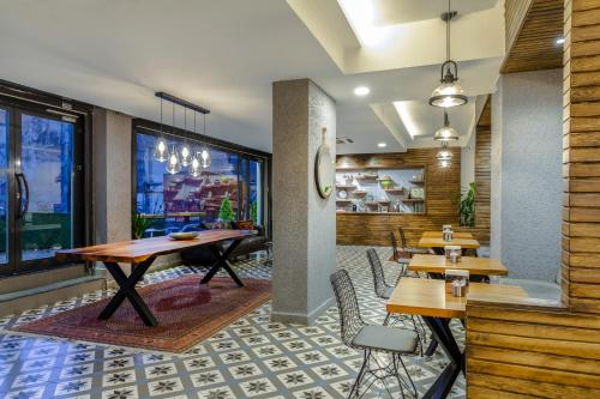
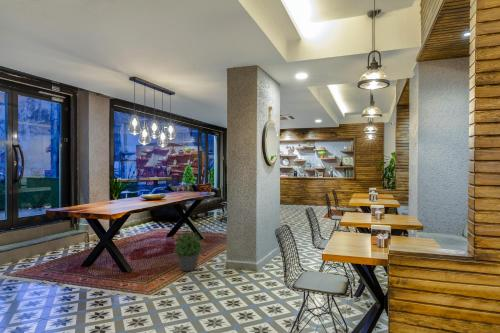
+ potted plant (188, 250)
